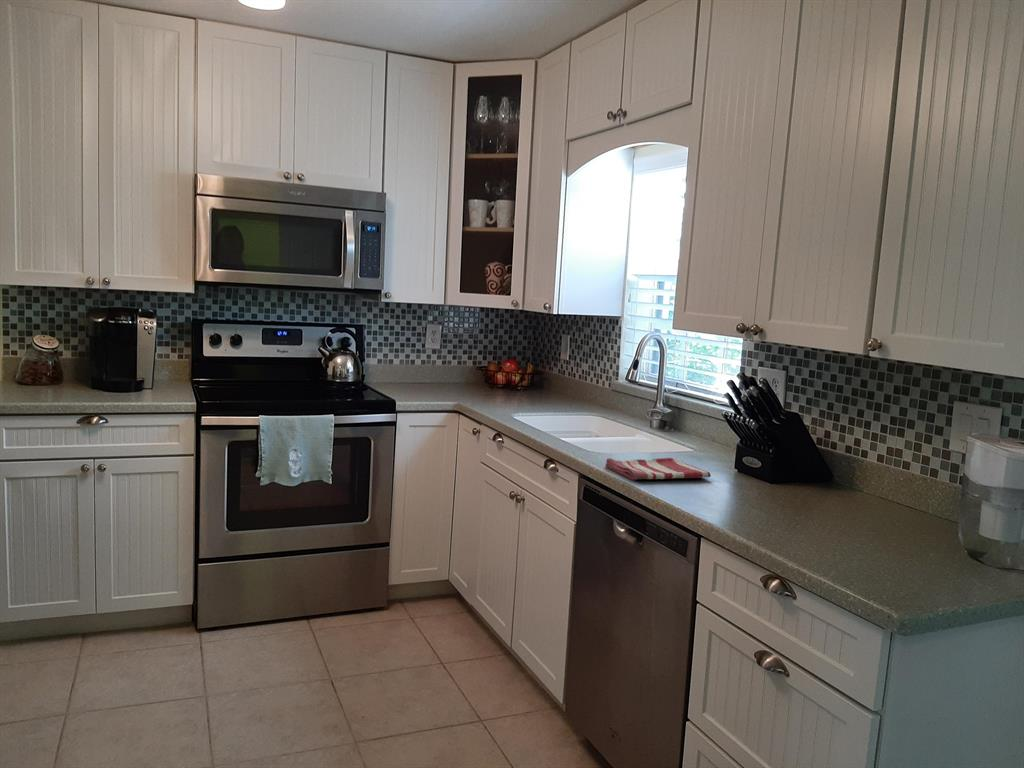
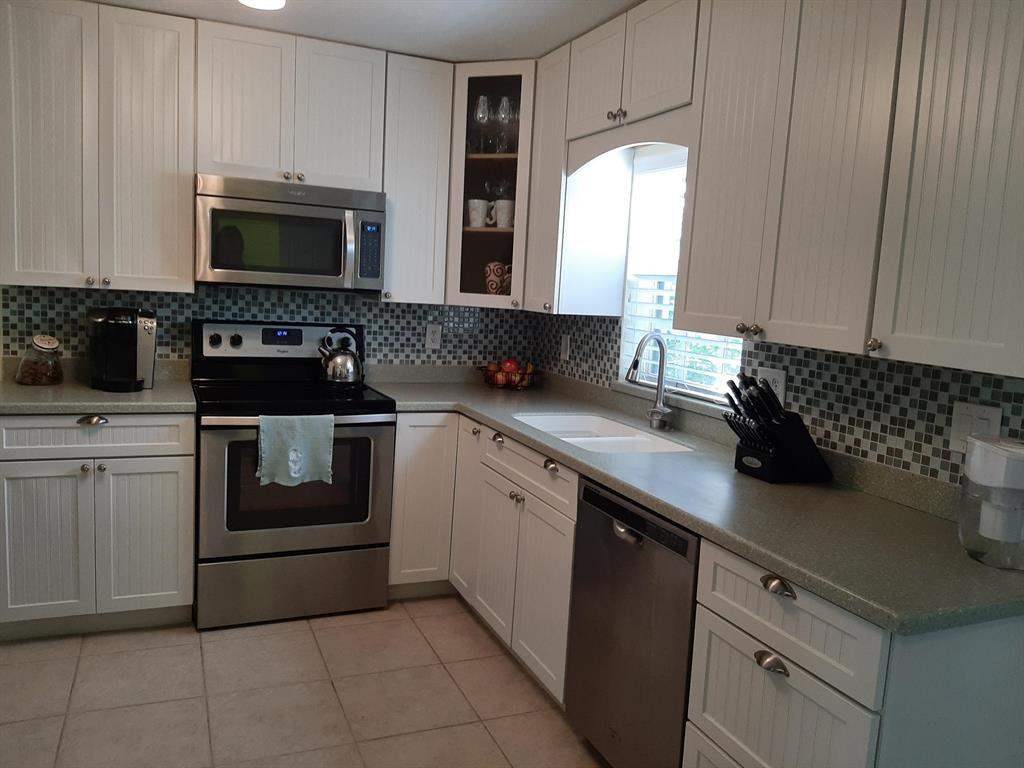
- dish towel (656, 468)
